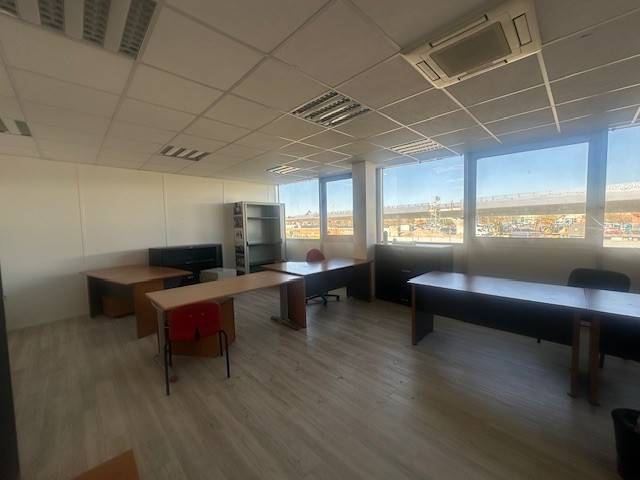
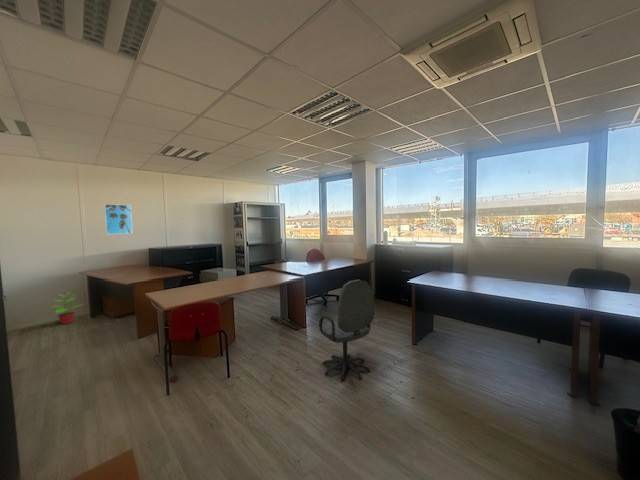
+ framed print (119, 219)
+ potted plant (66, 305)
+ office chair (346, 323)
